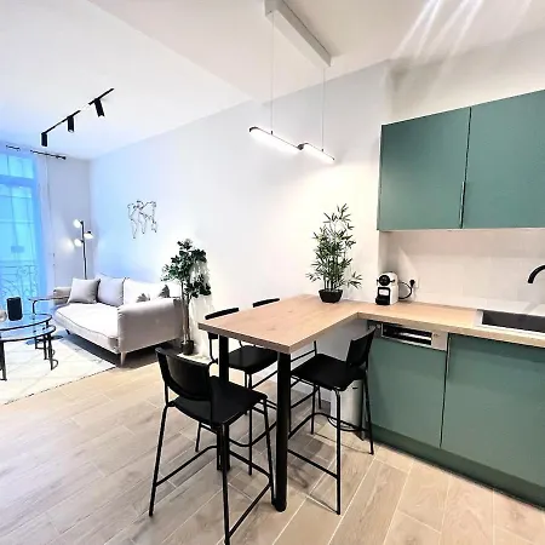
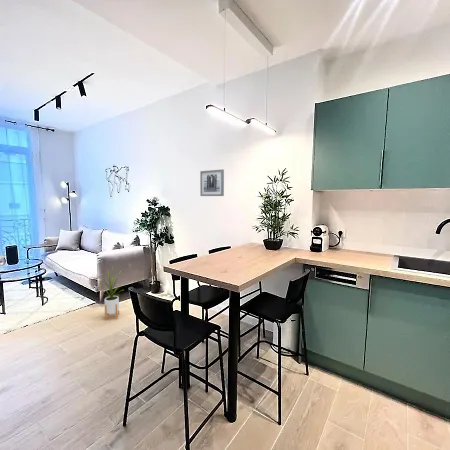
+ house plant (111, 292)
+ wall art (211, 183)
